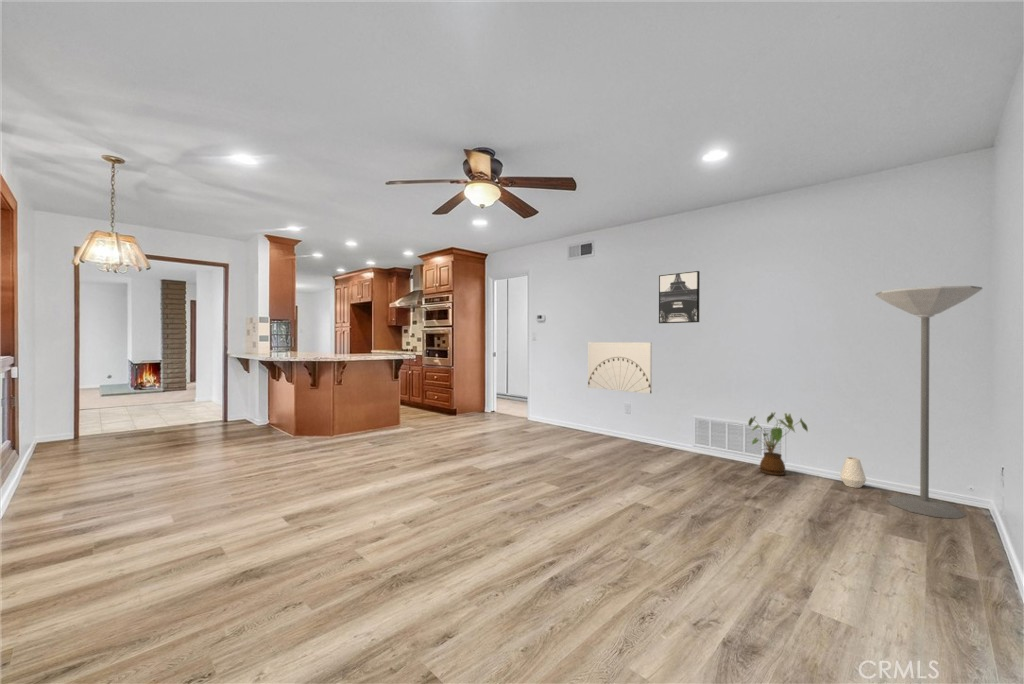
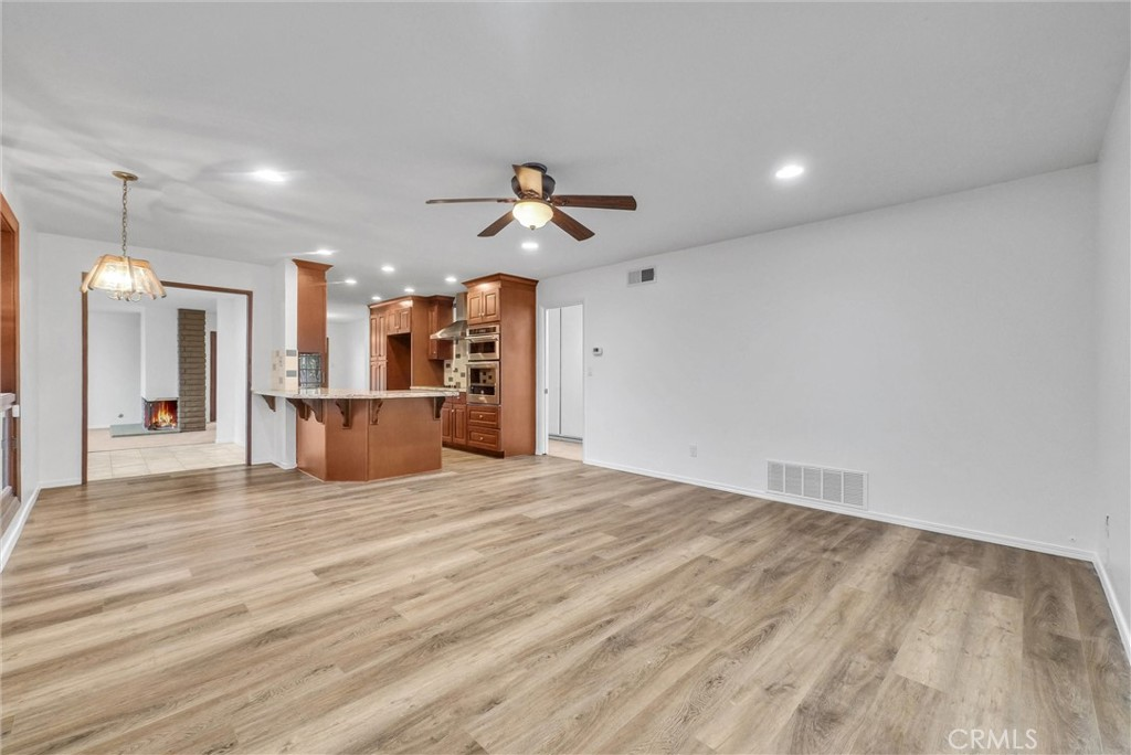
- house plant (775, 443)
- wall art (618, 366)
- vase (852, 472)
- wall art (678, 298)
- floor lamp (924, 398)
